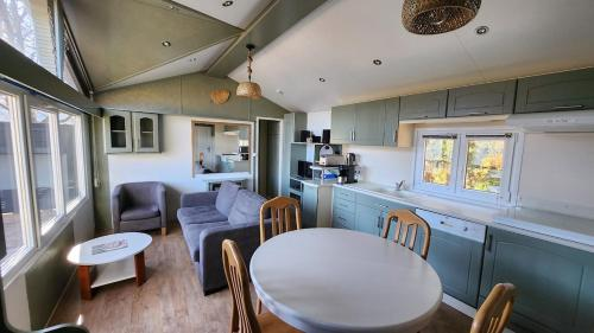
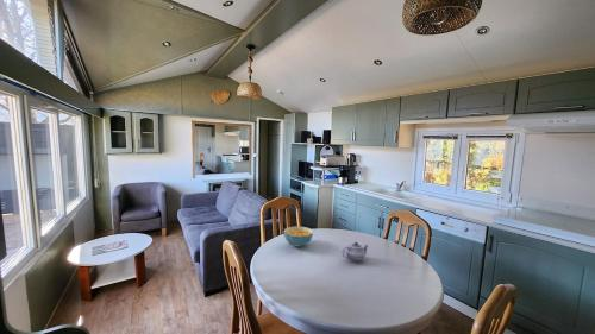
+ teapot (355, 251)
+ cereal bowl (298, 238)
